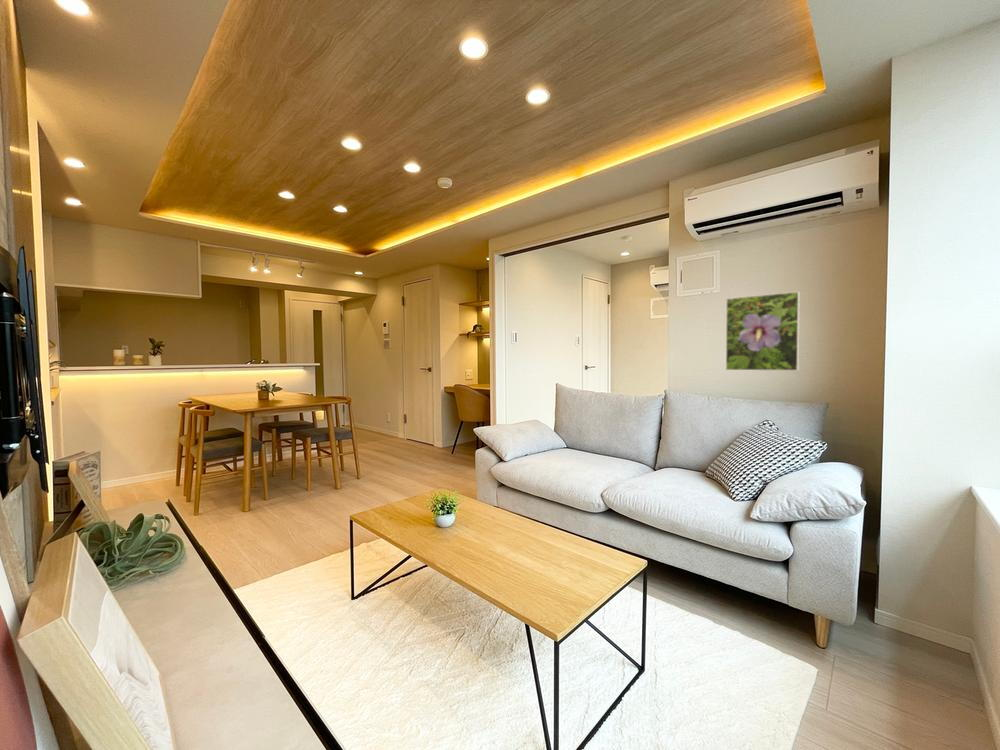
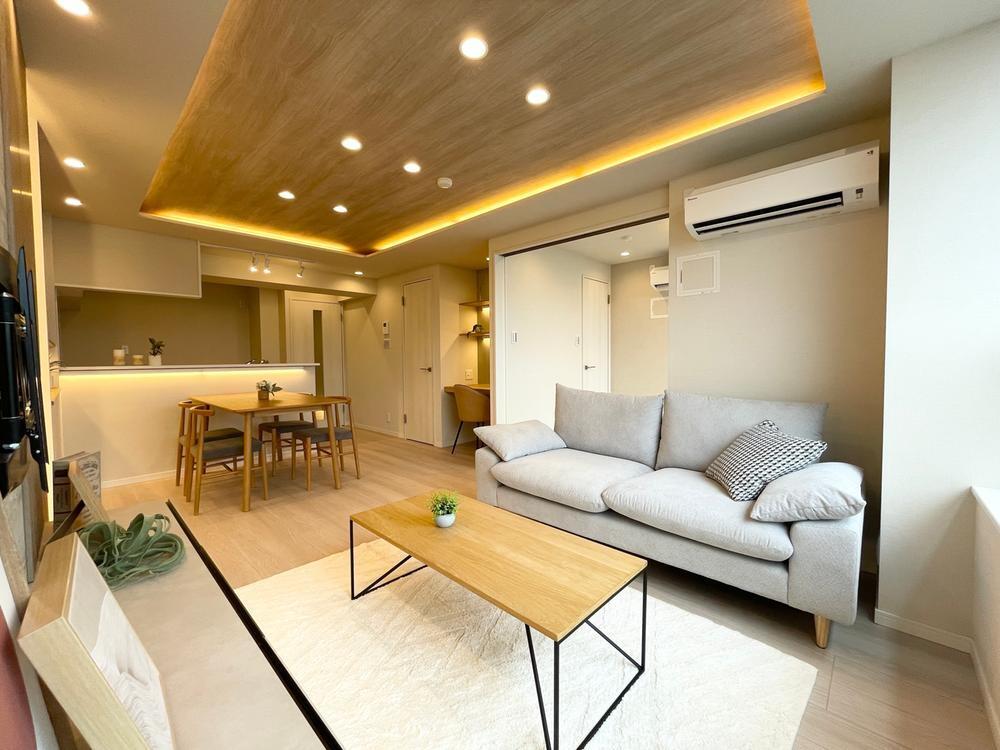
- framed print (760, 333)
